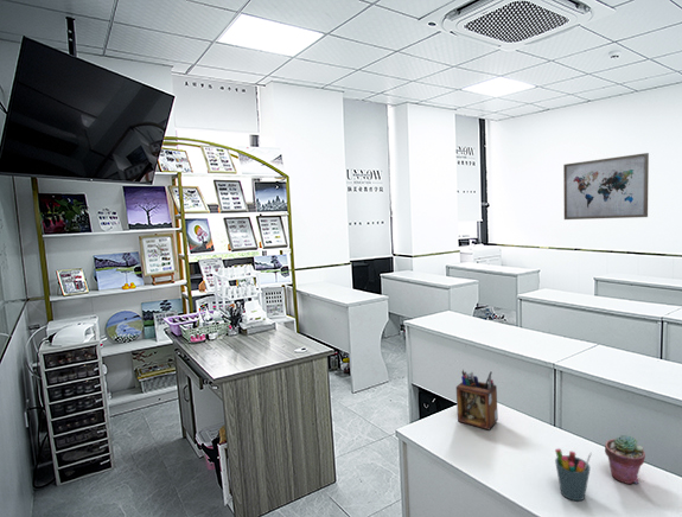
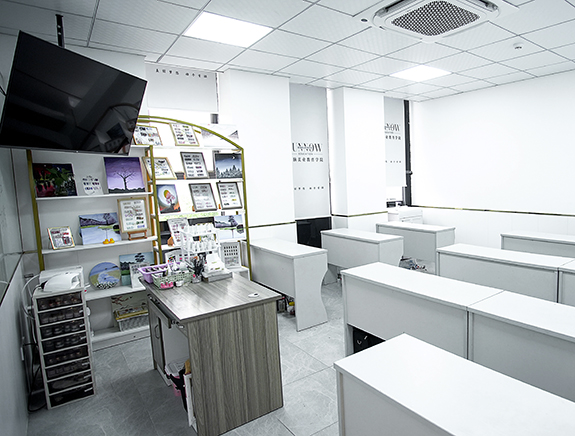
- potted succulent (624, 457)
- wall art (603, 189)
- pen holder (572, 471)
- desk organizer (476, 396)
